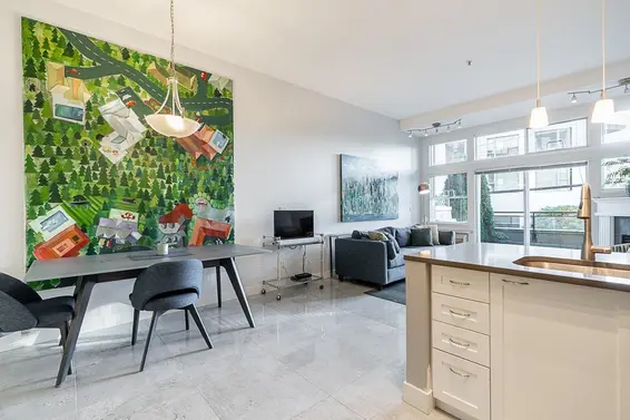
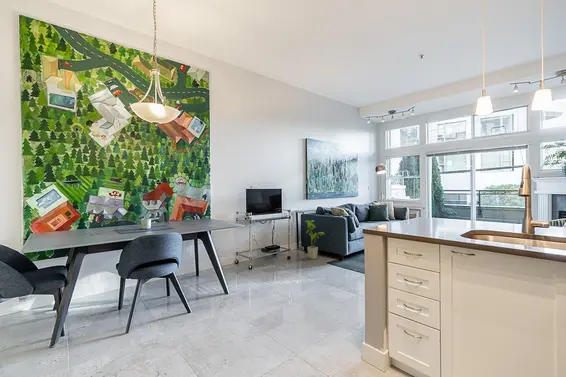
+ house plant (312, 239)
